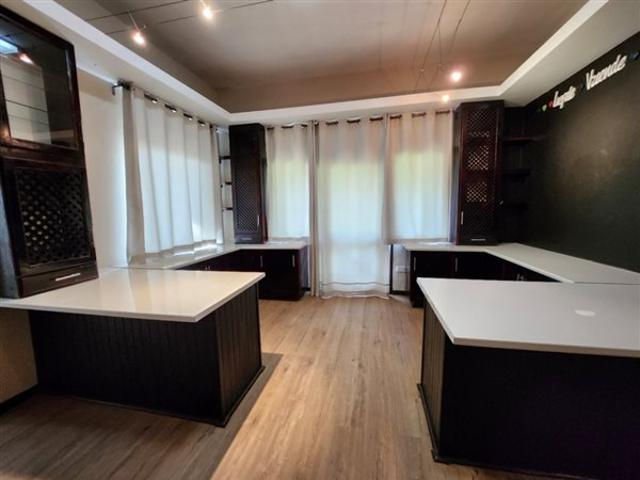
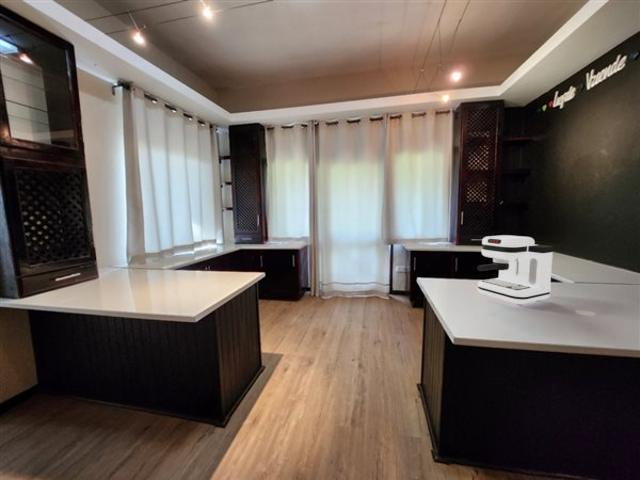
+ coffee maker (511, 267)
